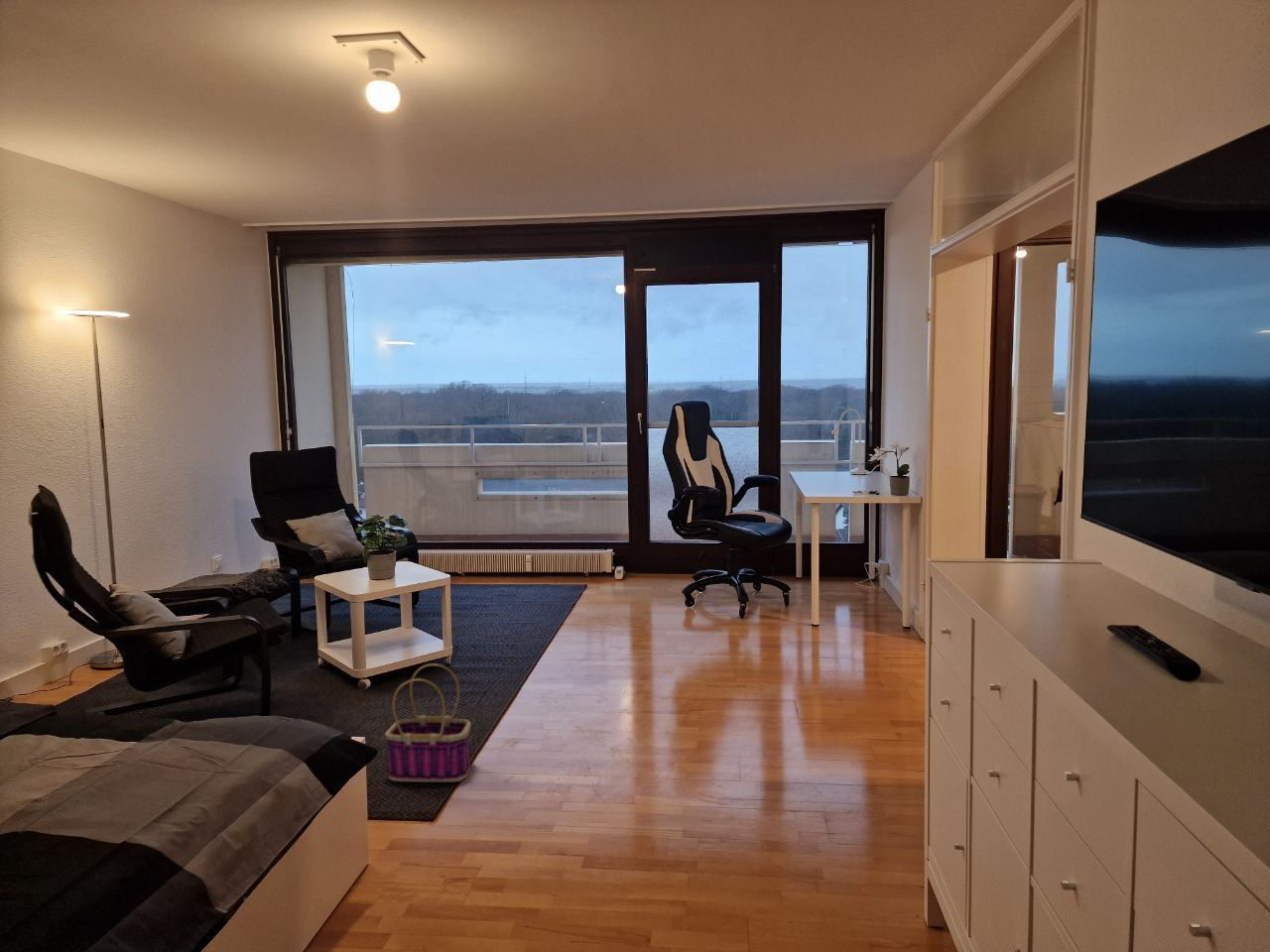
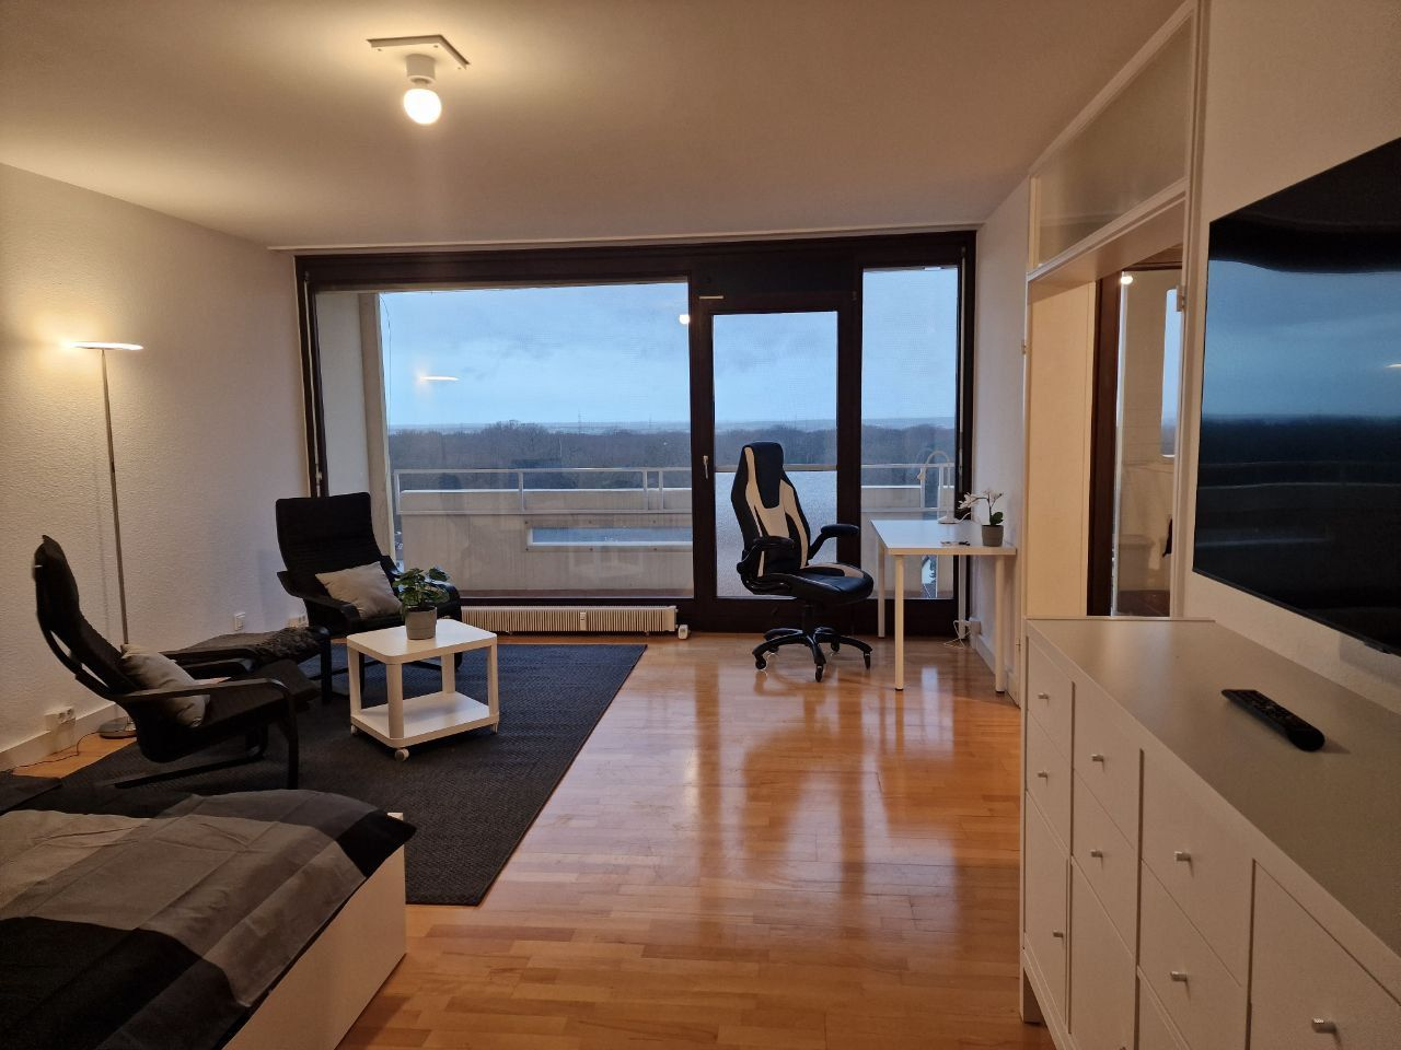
- basket (429, 722)
